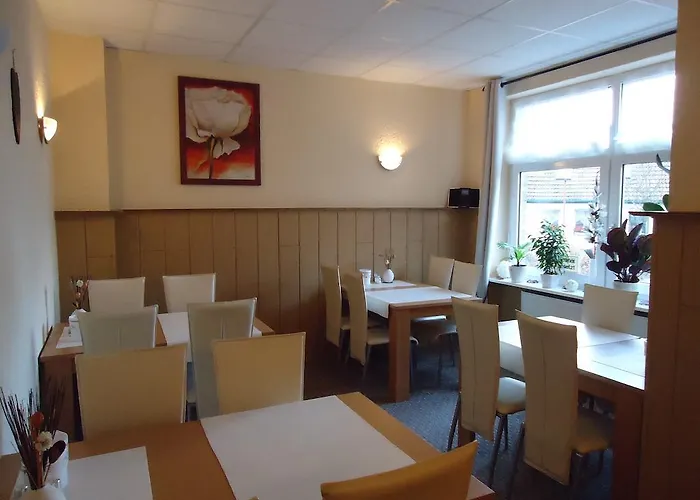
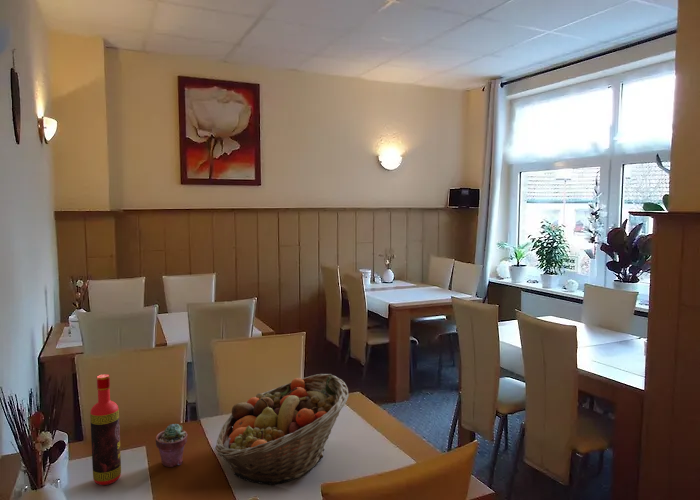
+ bottle (105, 428)
+ fruit basket (284, 422)
+ potted succulent (171, 443)
